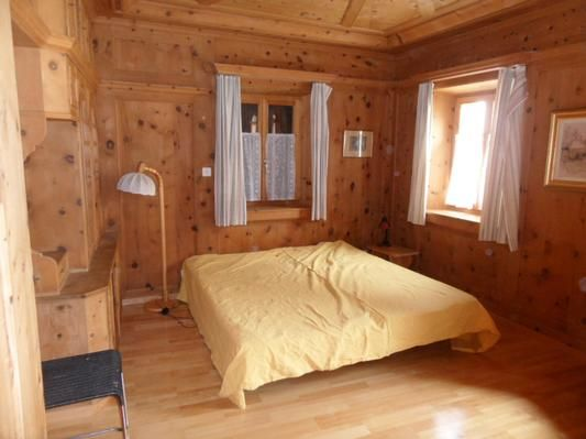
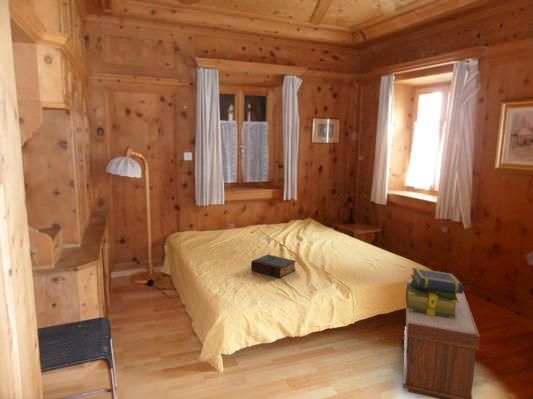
+ stack of books (433, 290)
+ book (273, 265)
+ bench (434, 333)
